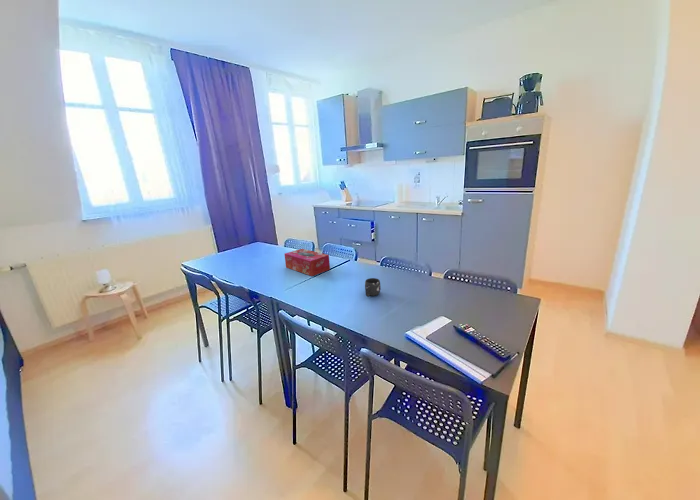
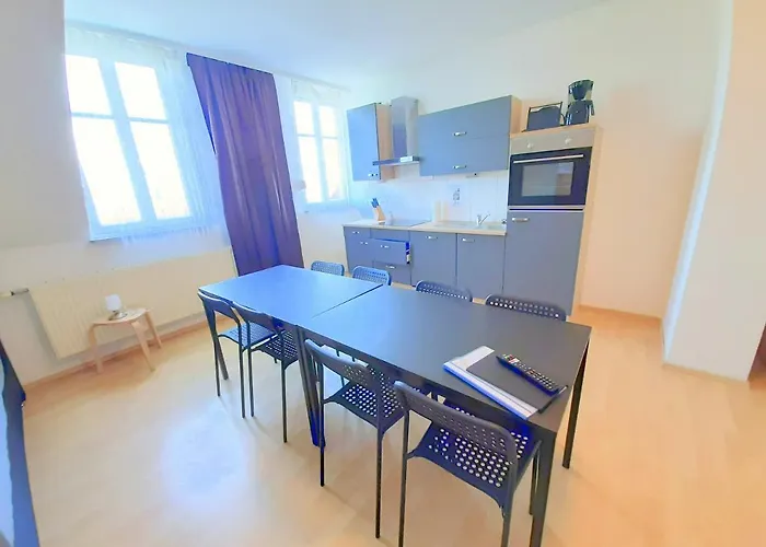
- tissue box (306, 261)
- mug (371, 288)
